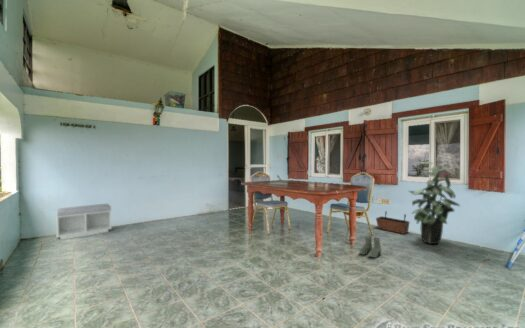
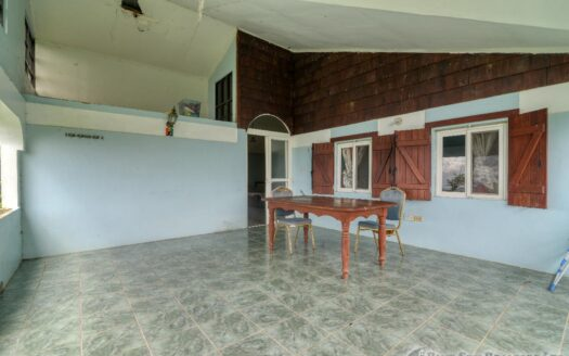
- indoor plant (431, 202)
- bench (84, 220)
- boots (370, 246)
- planter (393, 221)
